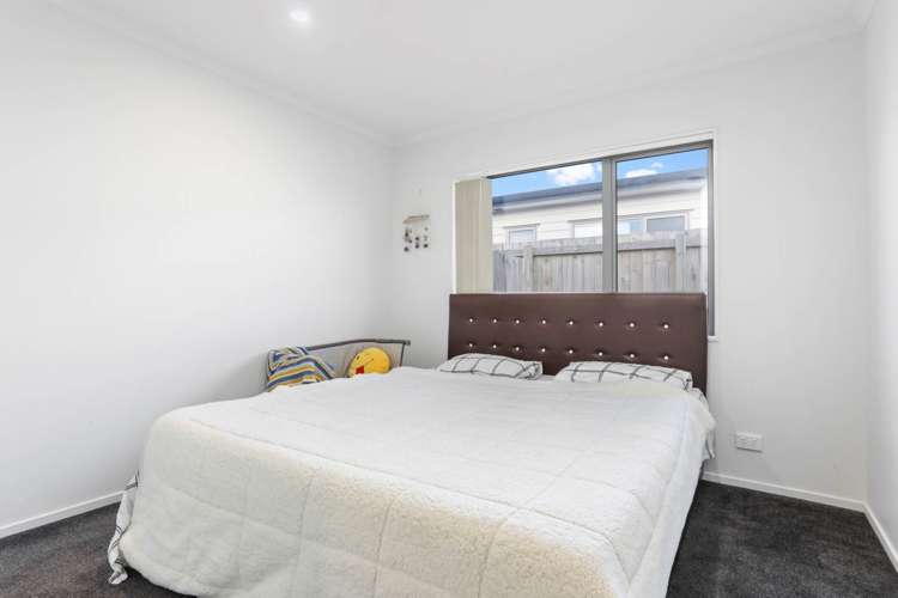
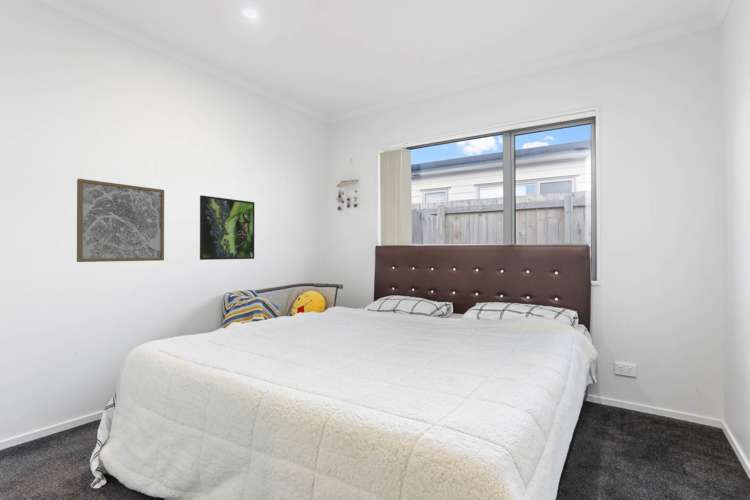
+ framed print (228, 229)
+ wall art (123, 223)
